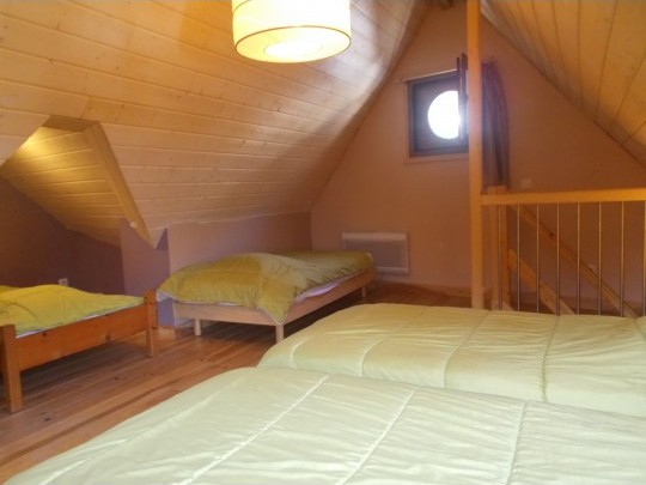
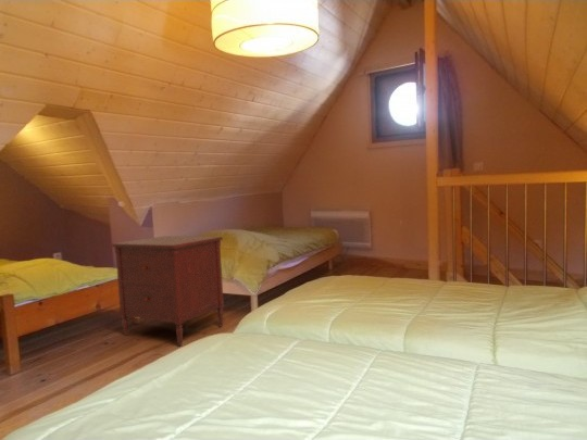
+ dresser (171, 285)
